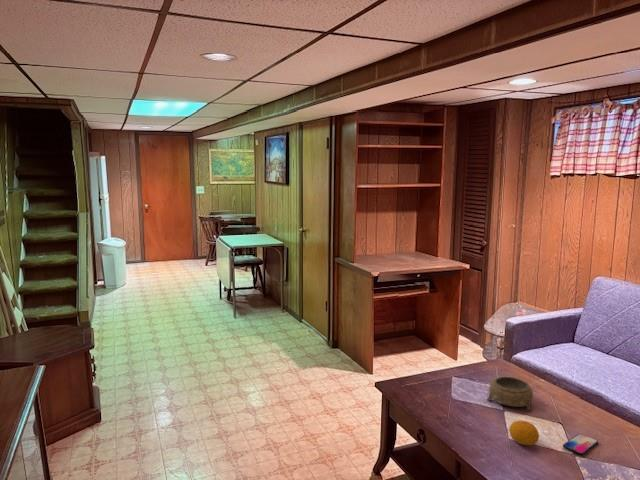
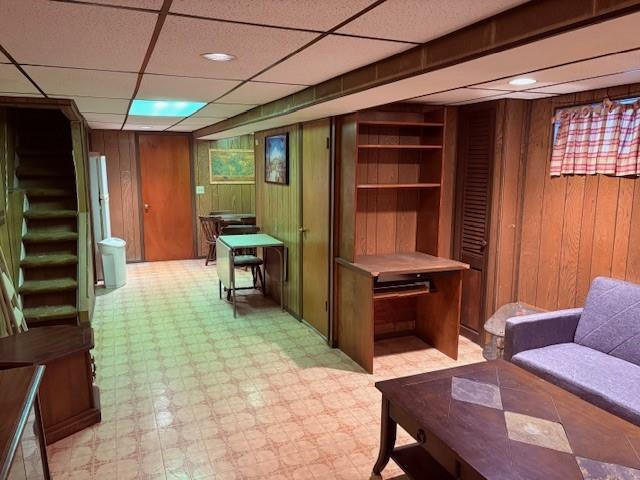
- decorative bowl (512, 392)
- smartphone (580, 443)
- fruit (524, 432)
